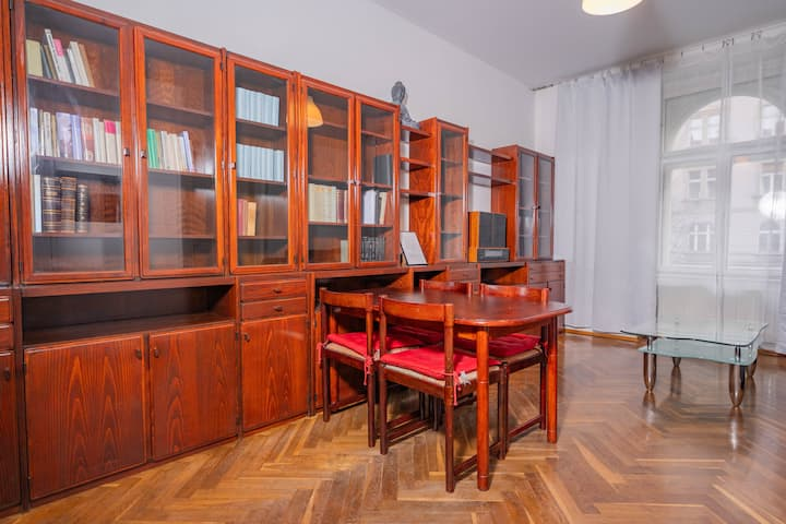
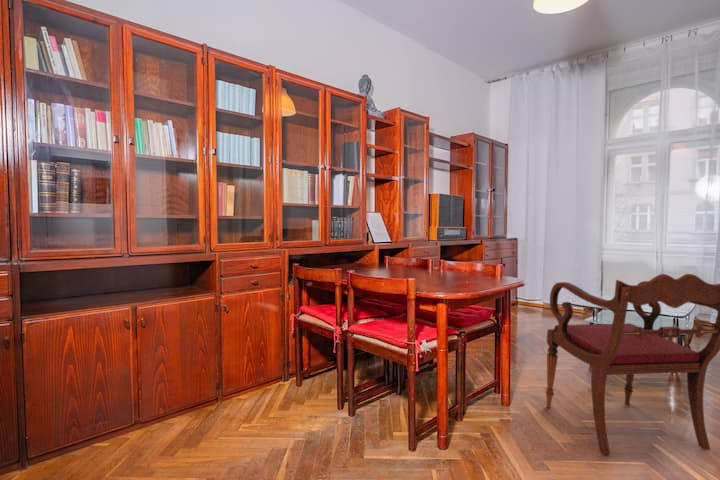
+ armchair (626, 349)
